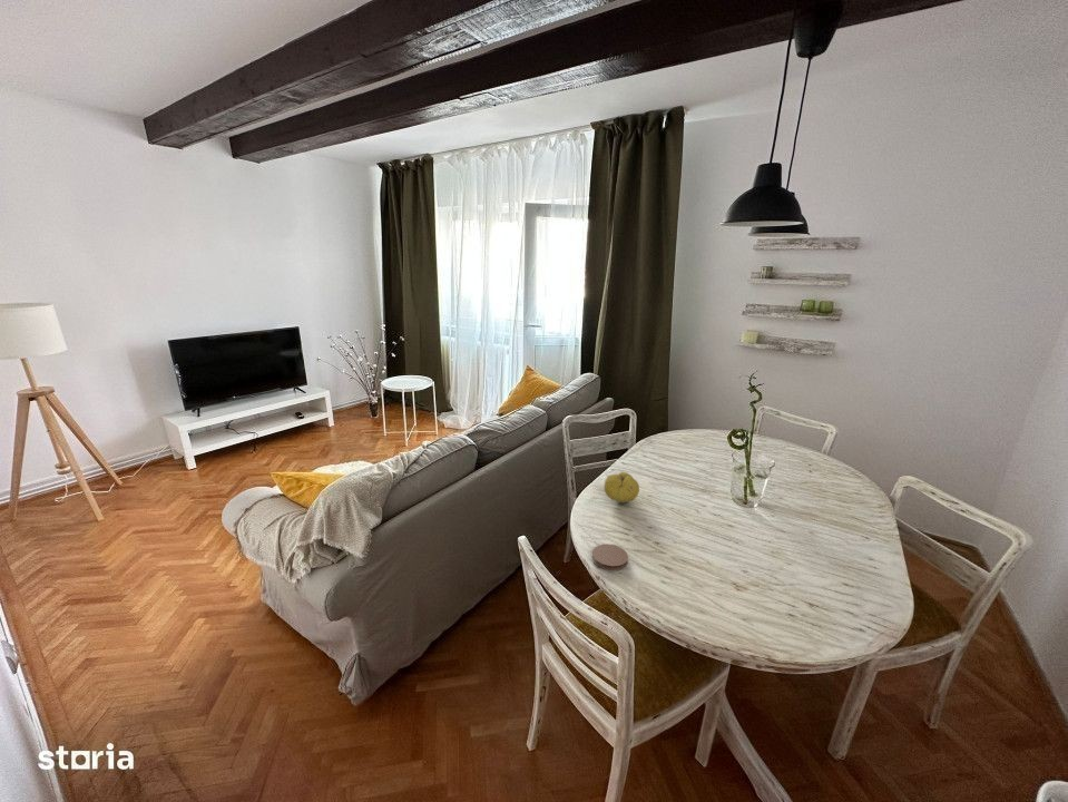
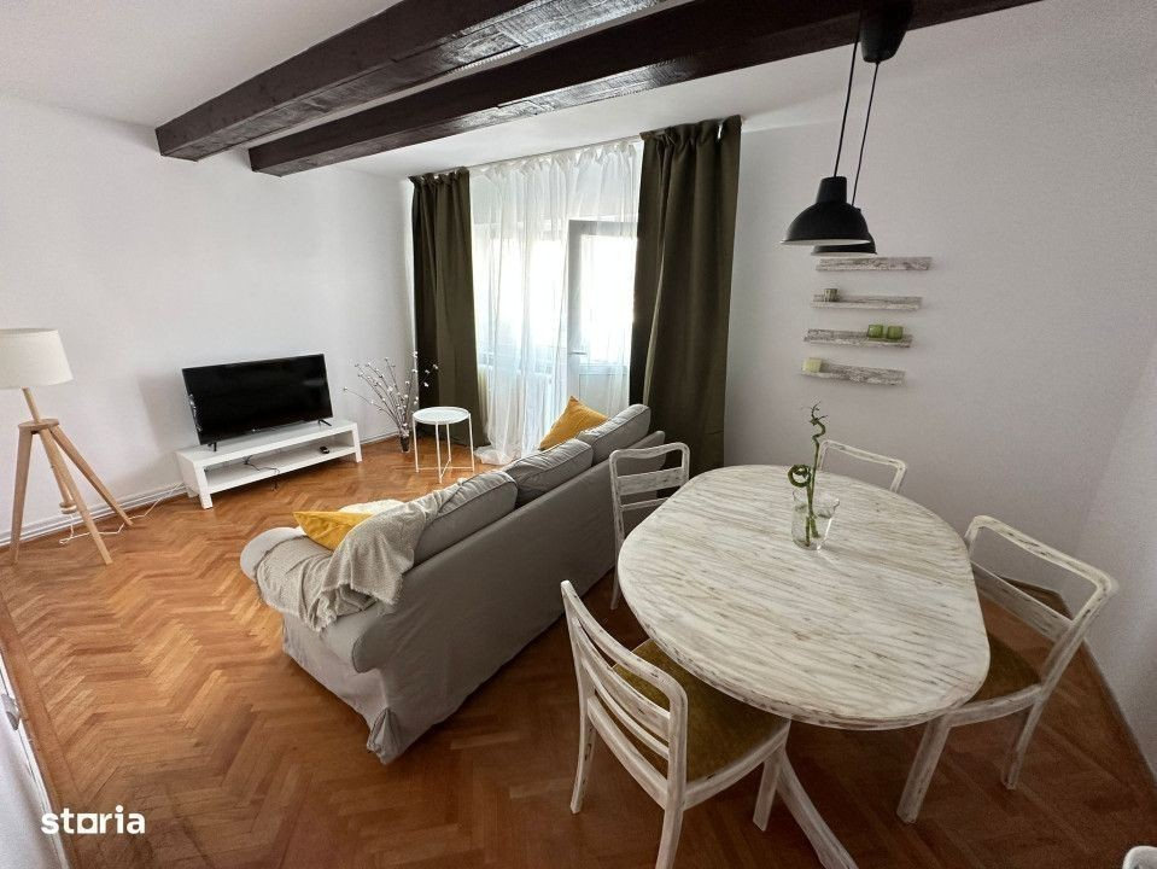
- fruit (621, 487)
- coaster (609, 556)
